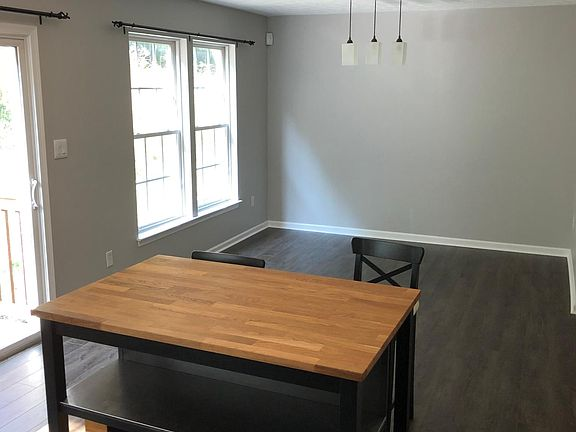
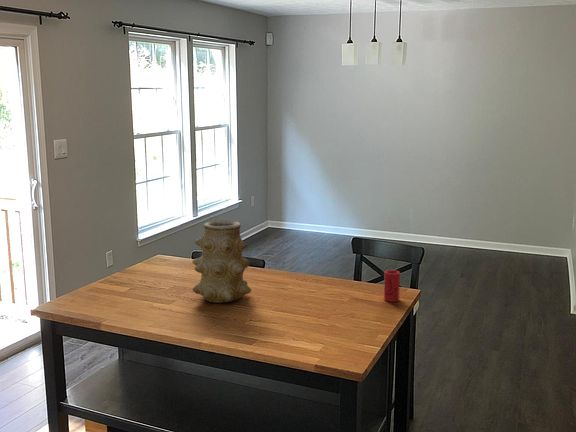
+ vase (221, 260)
+ cup (391, 285)
